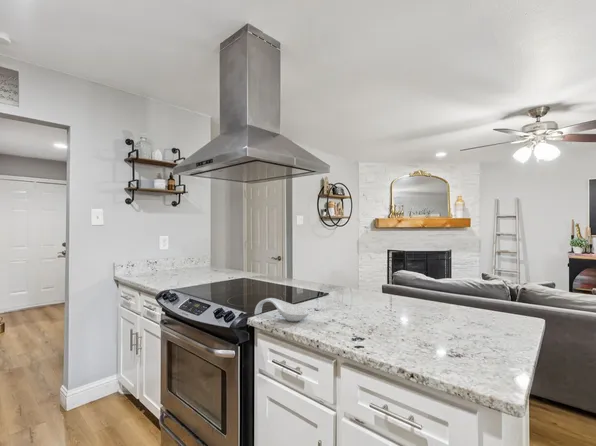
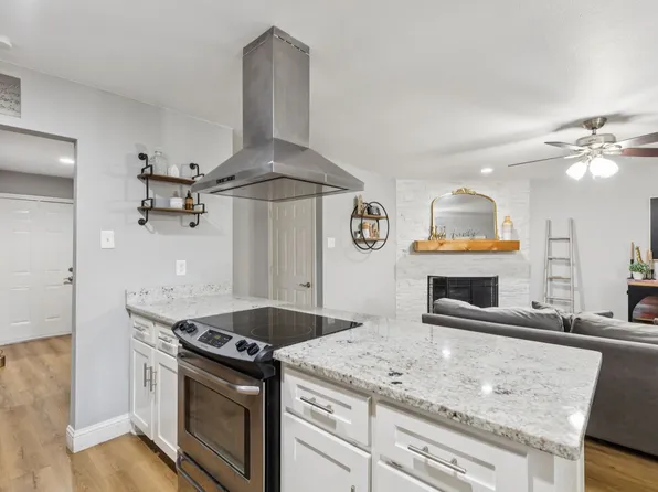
- spoon rest (281, 308)
